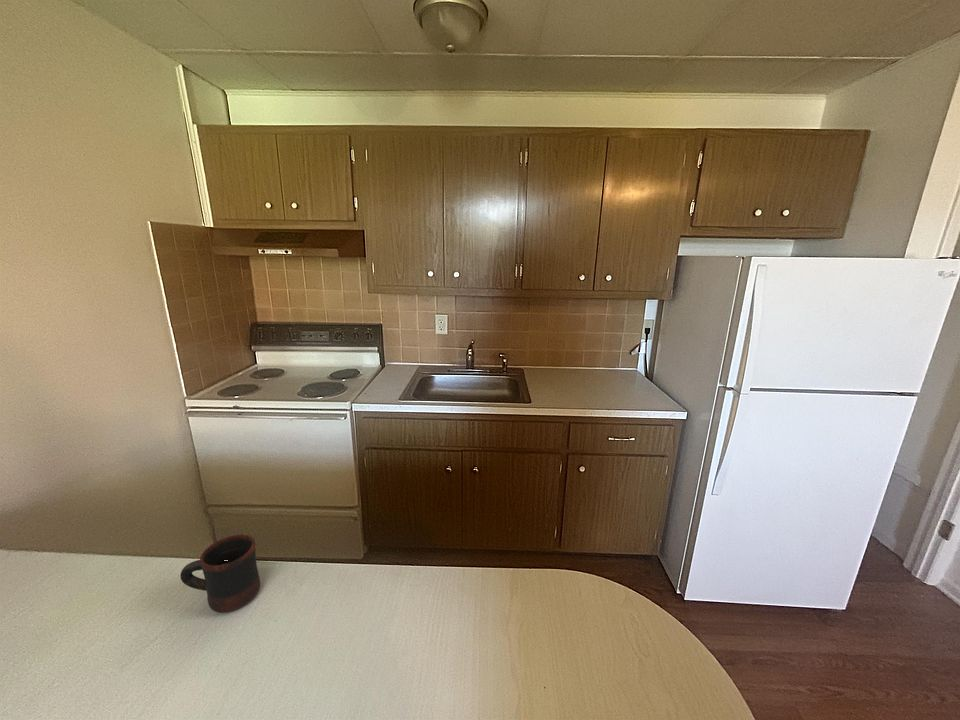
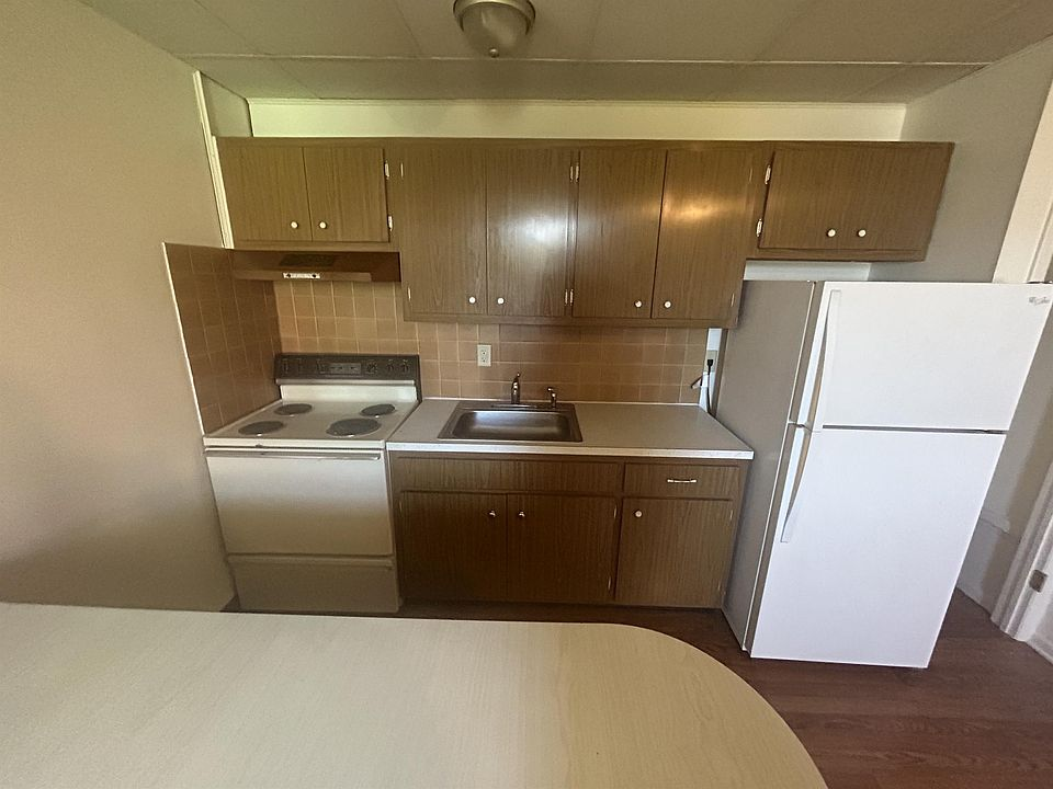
- mug (220, 574)
